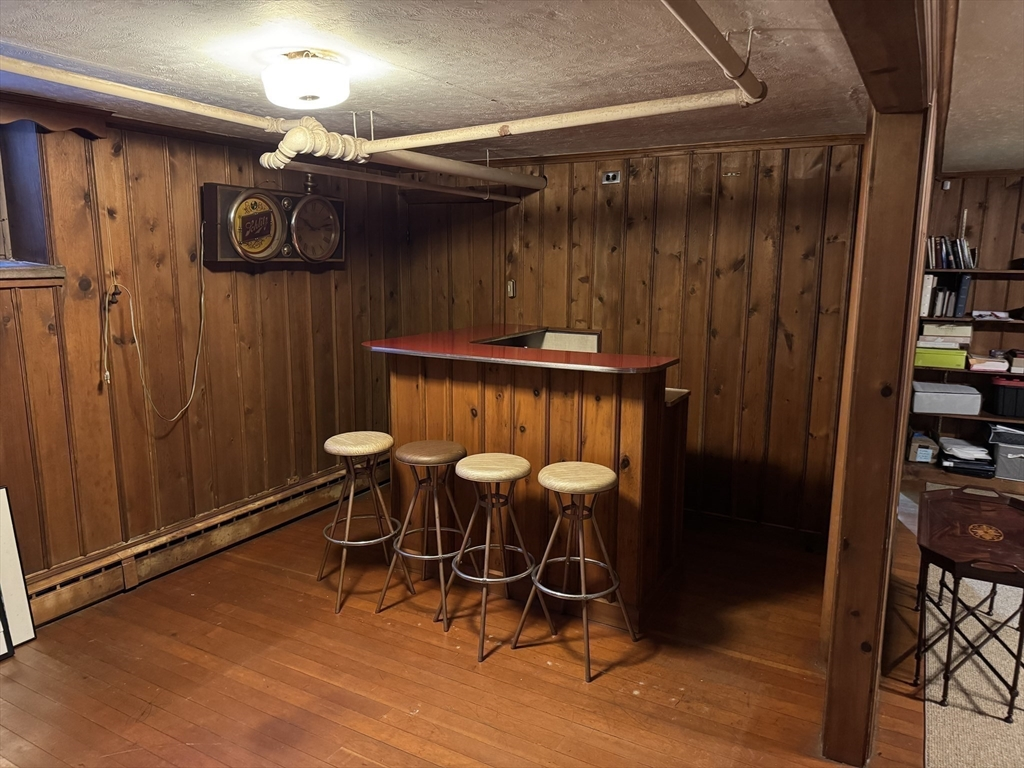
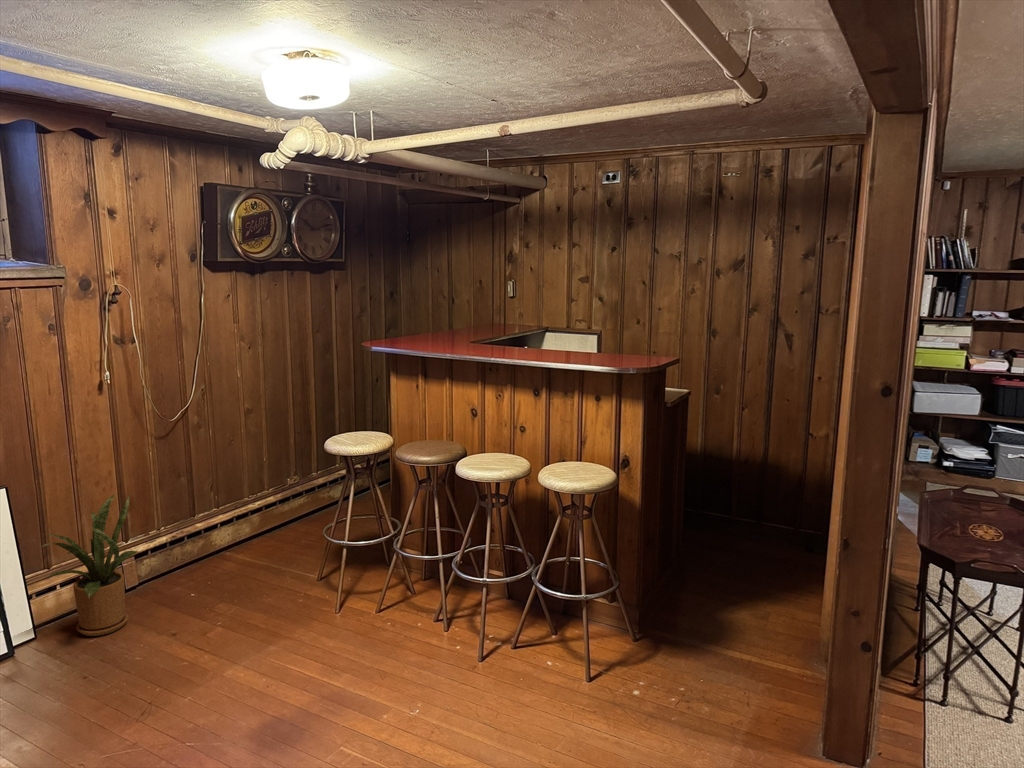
+ house plant (90, 566)
